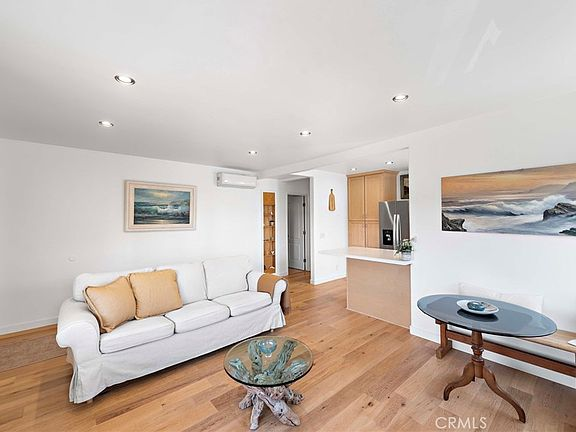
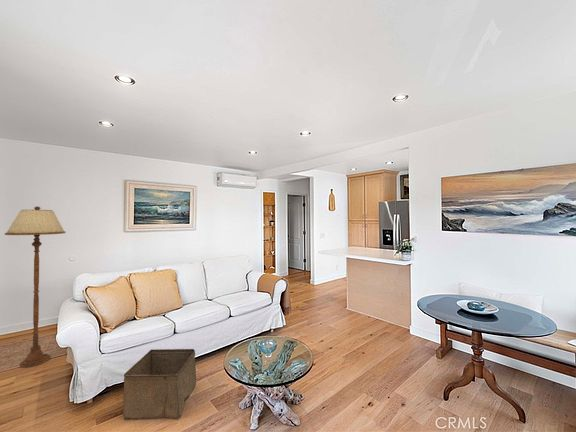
+ storage bin (163, 380)
+ floor lamp (36, 283)
